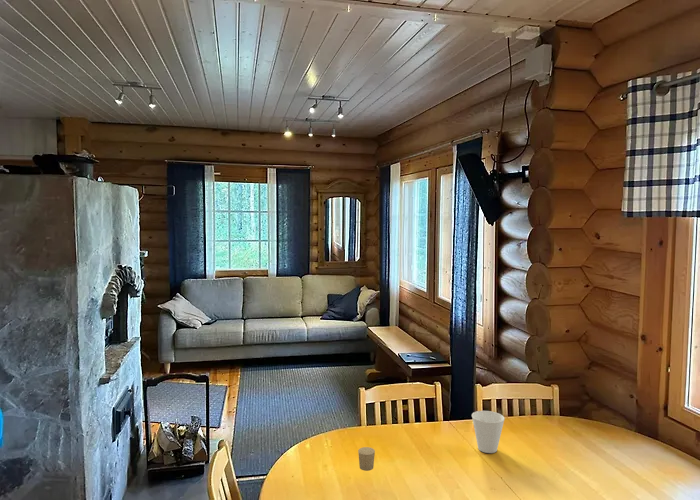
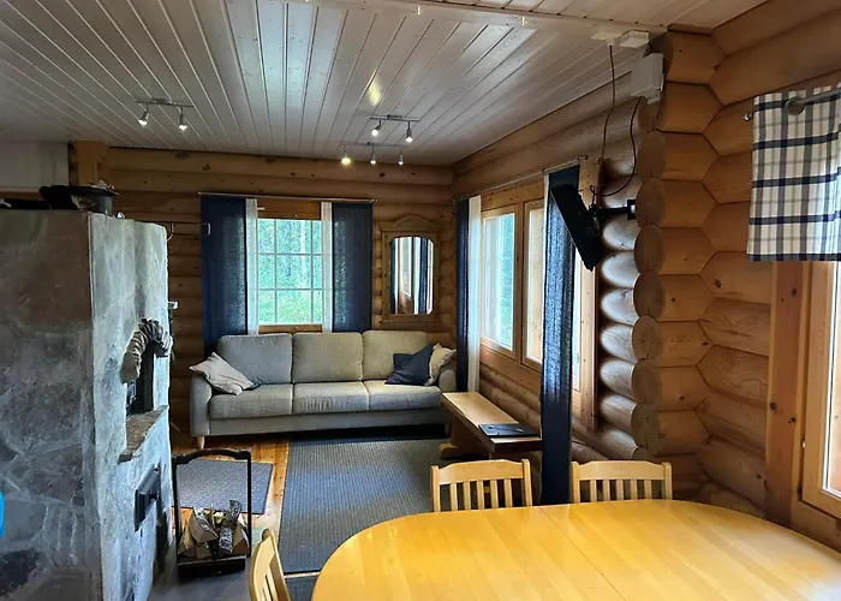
- cup (487, 432)
- candle (366, 465)
